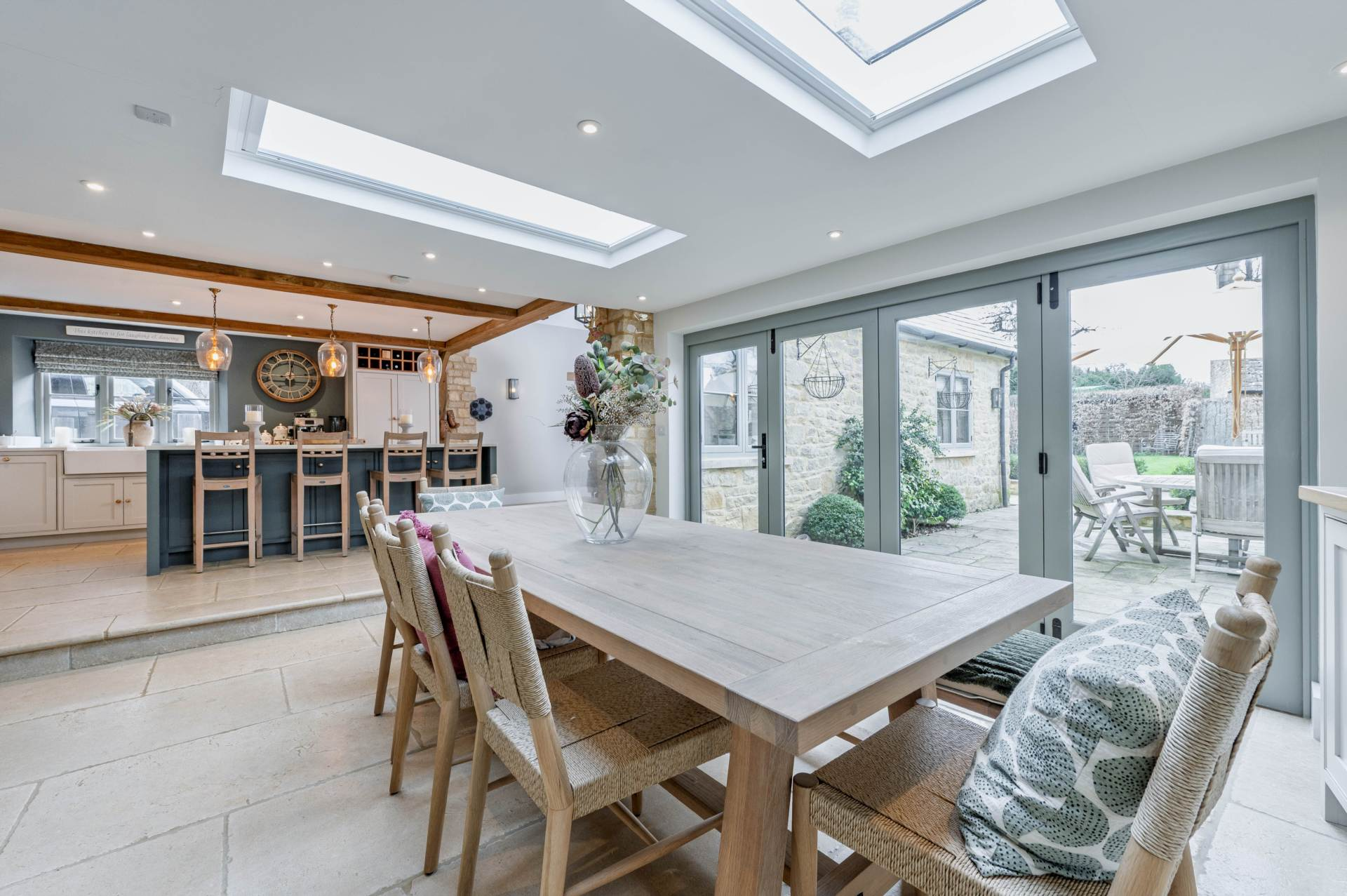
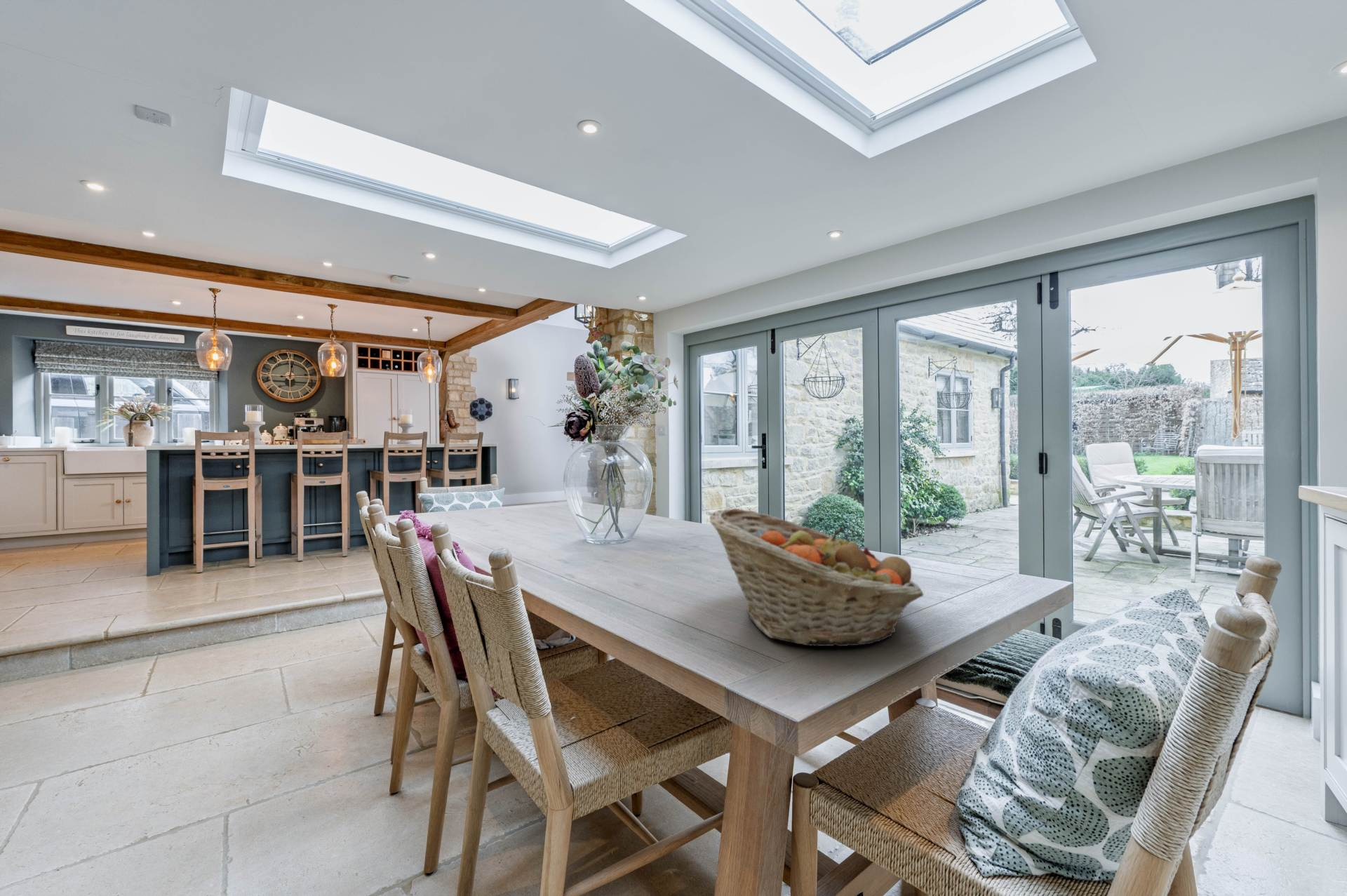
+ fruit basket (808, 566)
